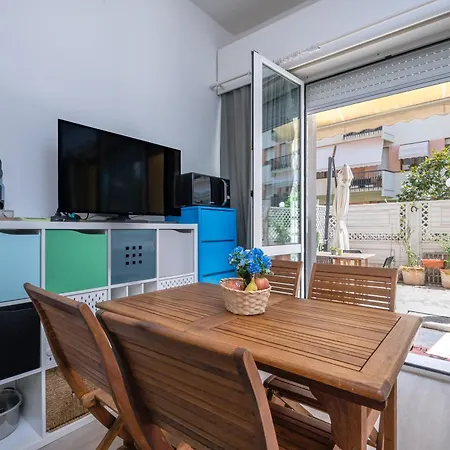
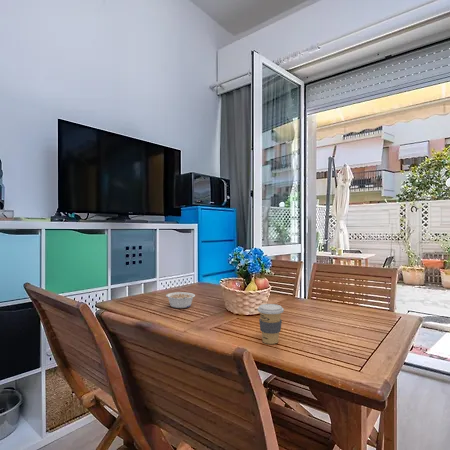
+ legume (181, 299)
+ coffee cup (270, 323)
